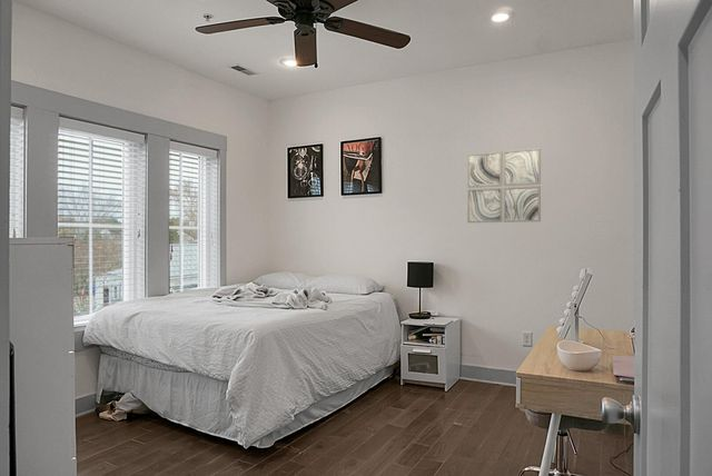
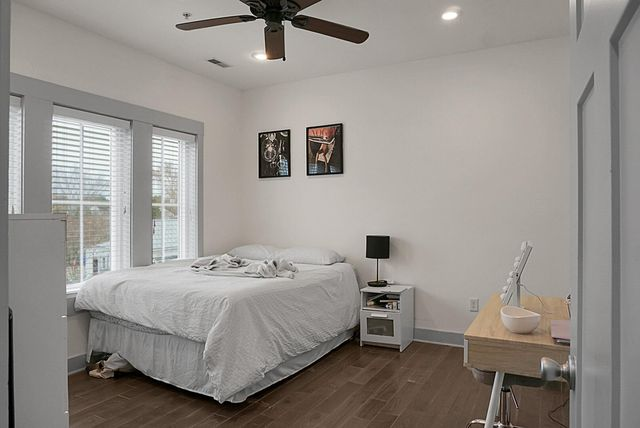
- wall art (504, 188)
